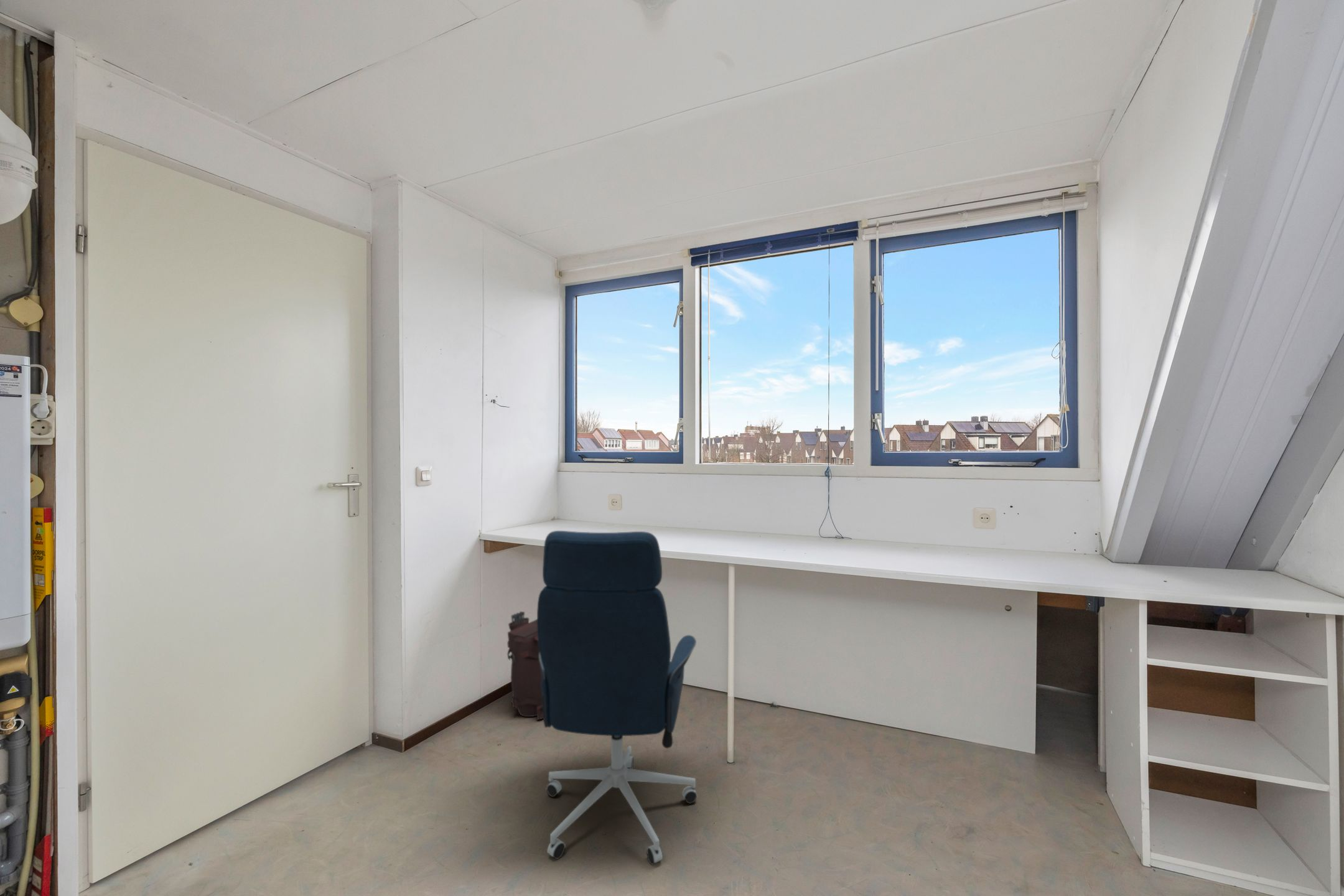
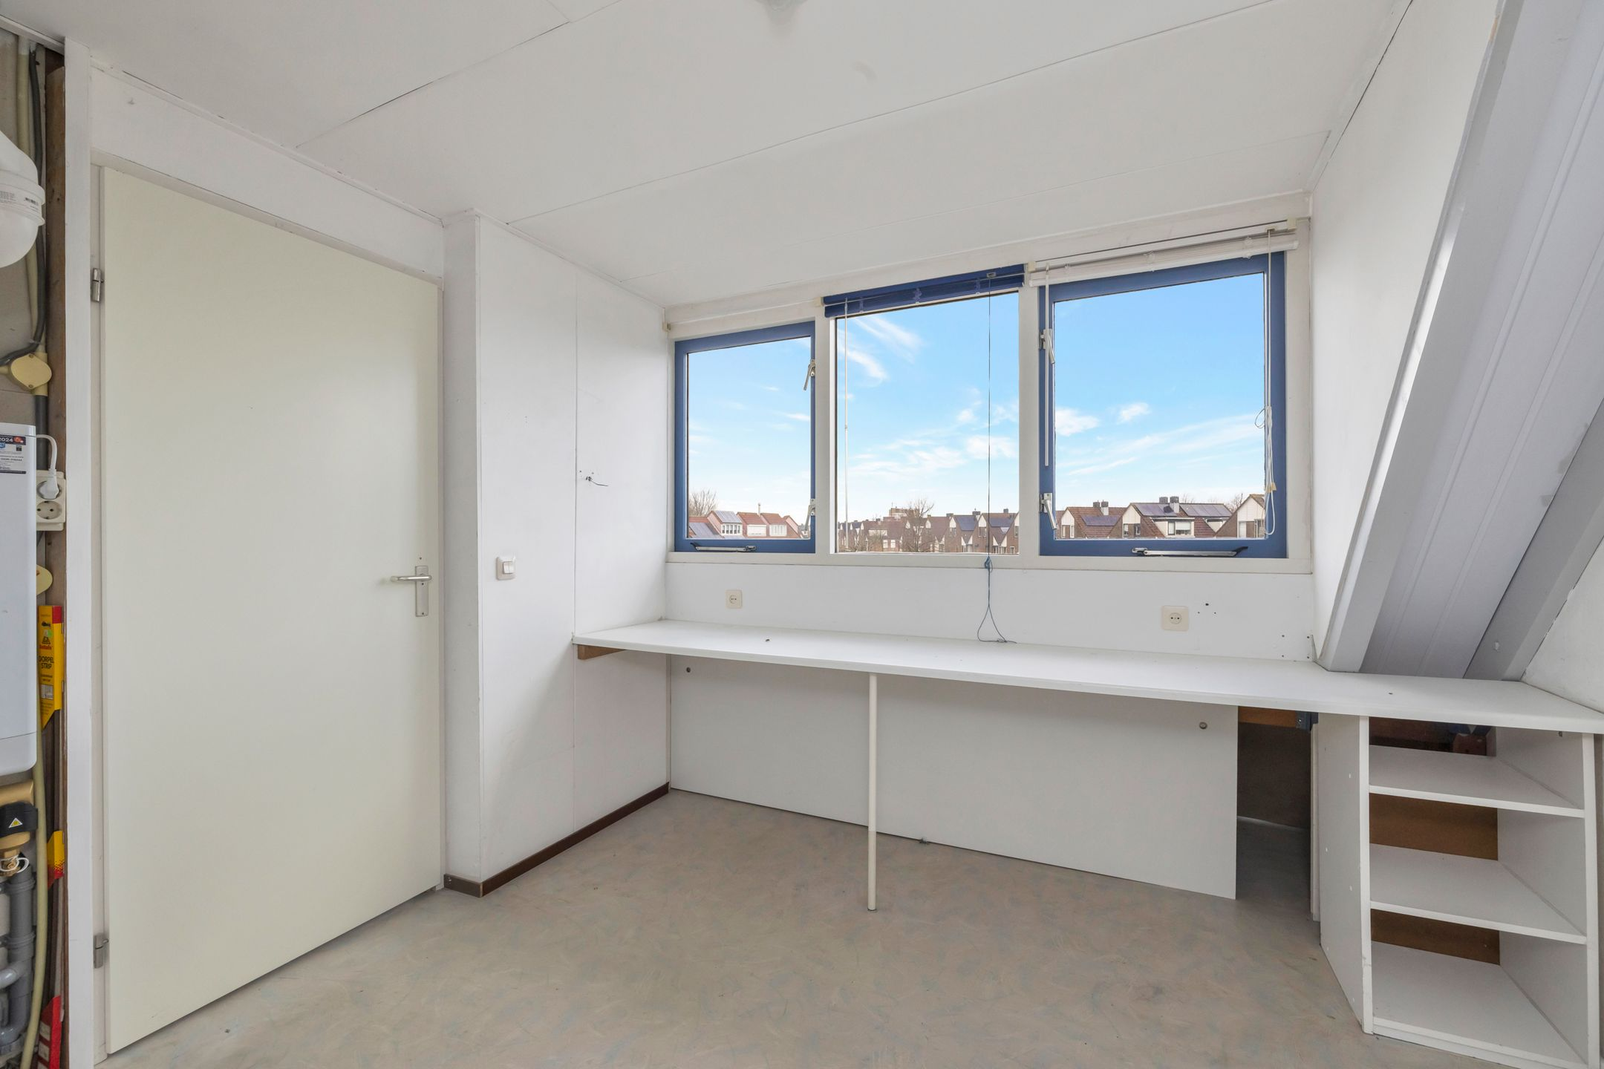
- backpack (539, 662)
- office chair (615, 669)
